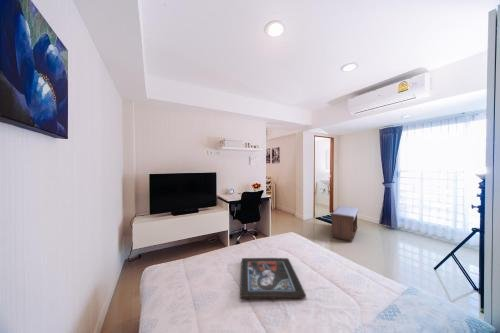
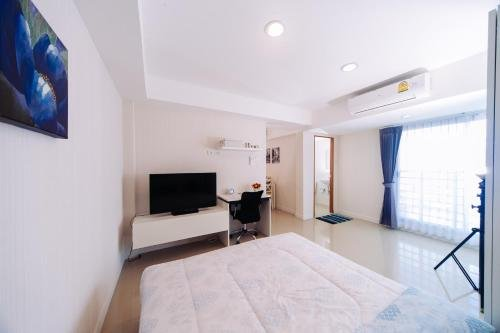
- religious icon (268, 275)
- bench (345, 221)
